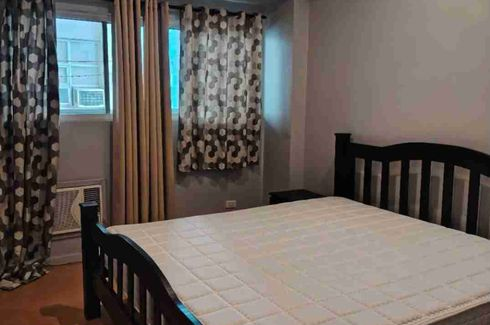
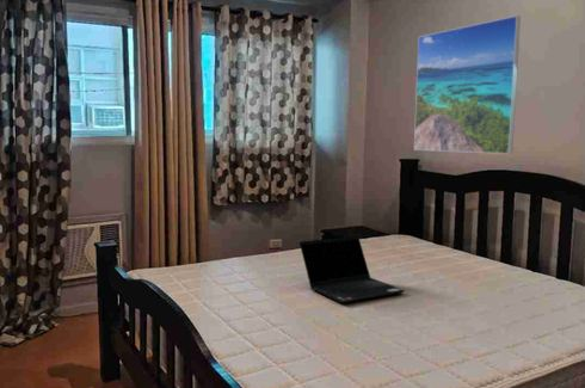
+ laptop computer (350, 266)
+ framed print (461, 90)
